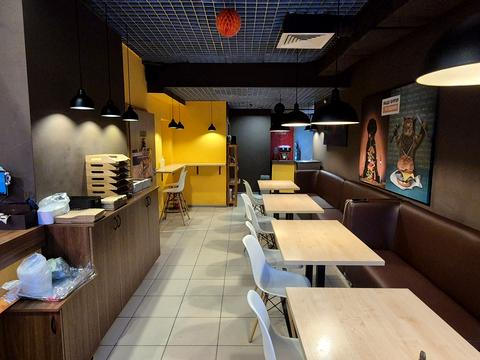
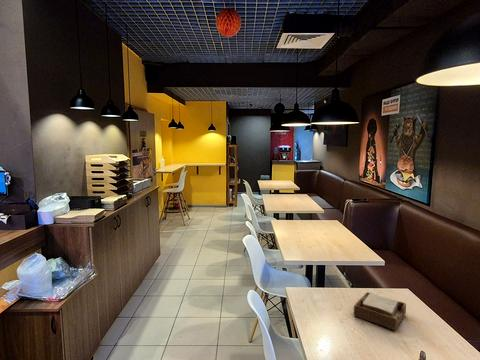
+ napkin holder (379, 307)
